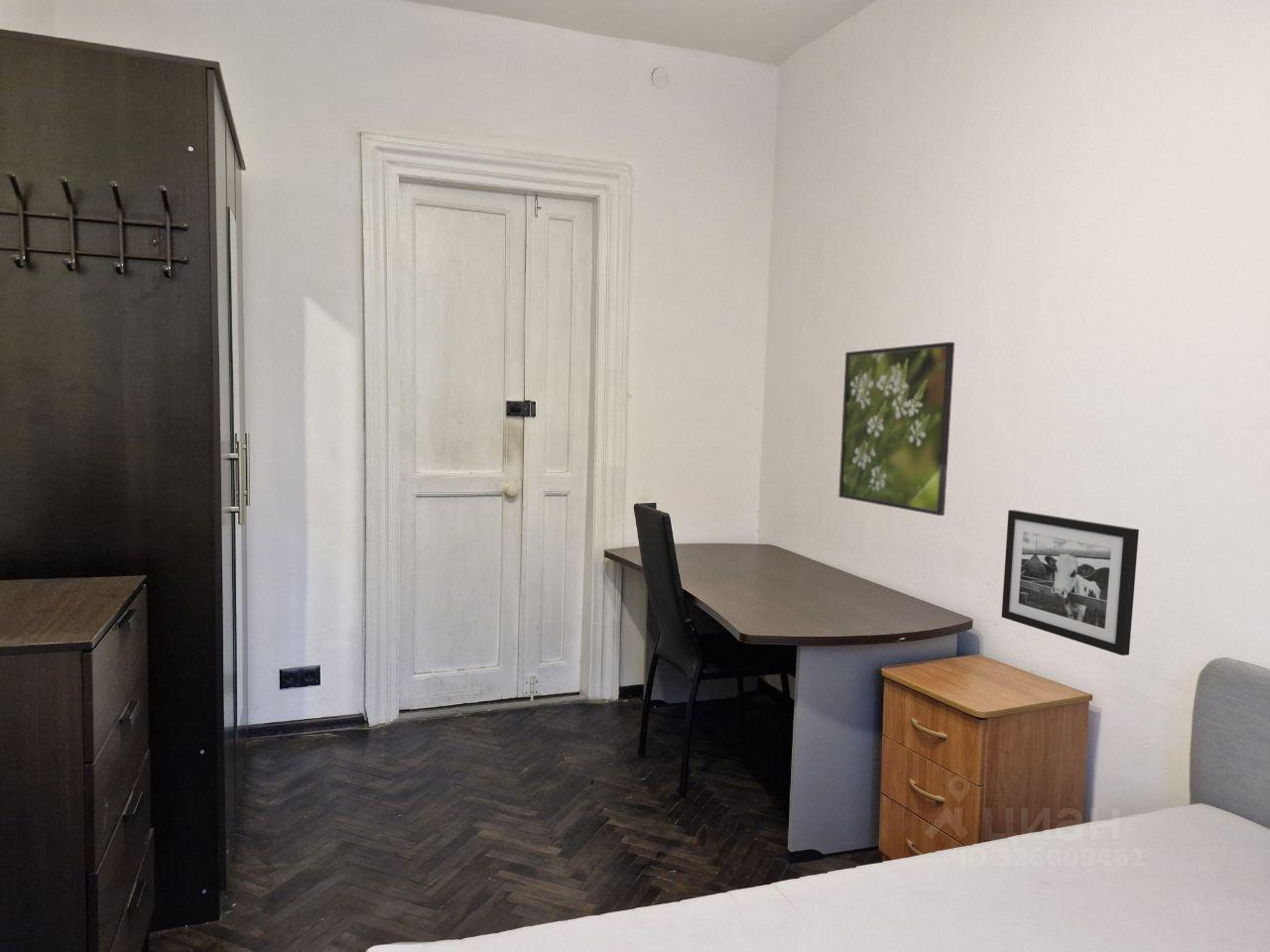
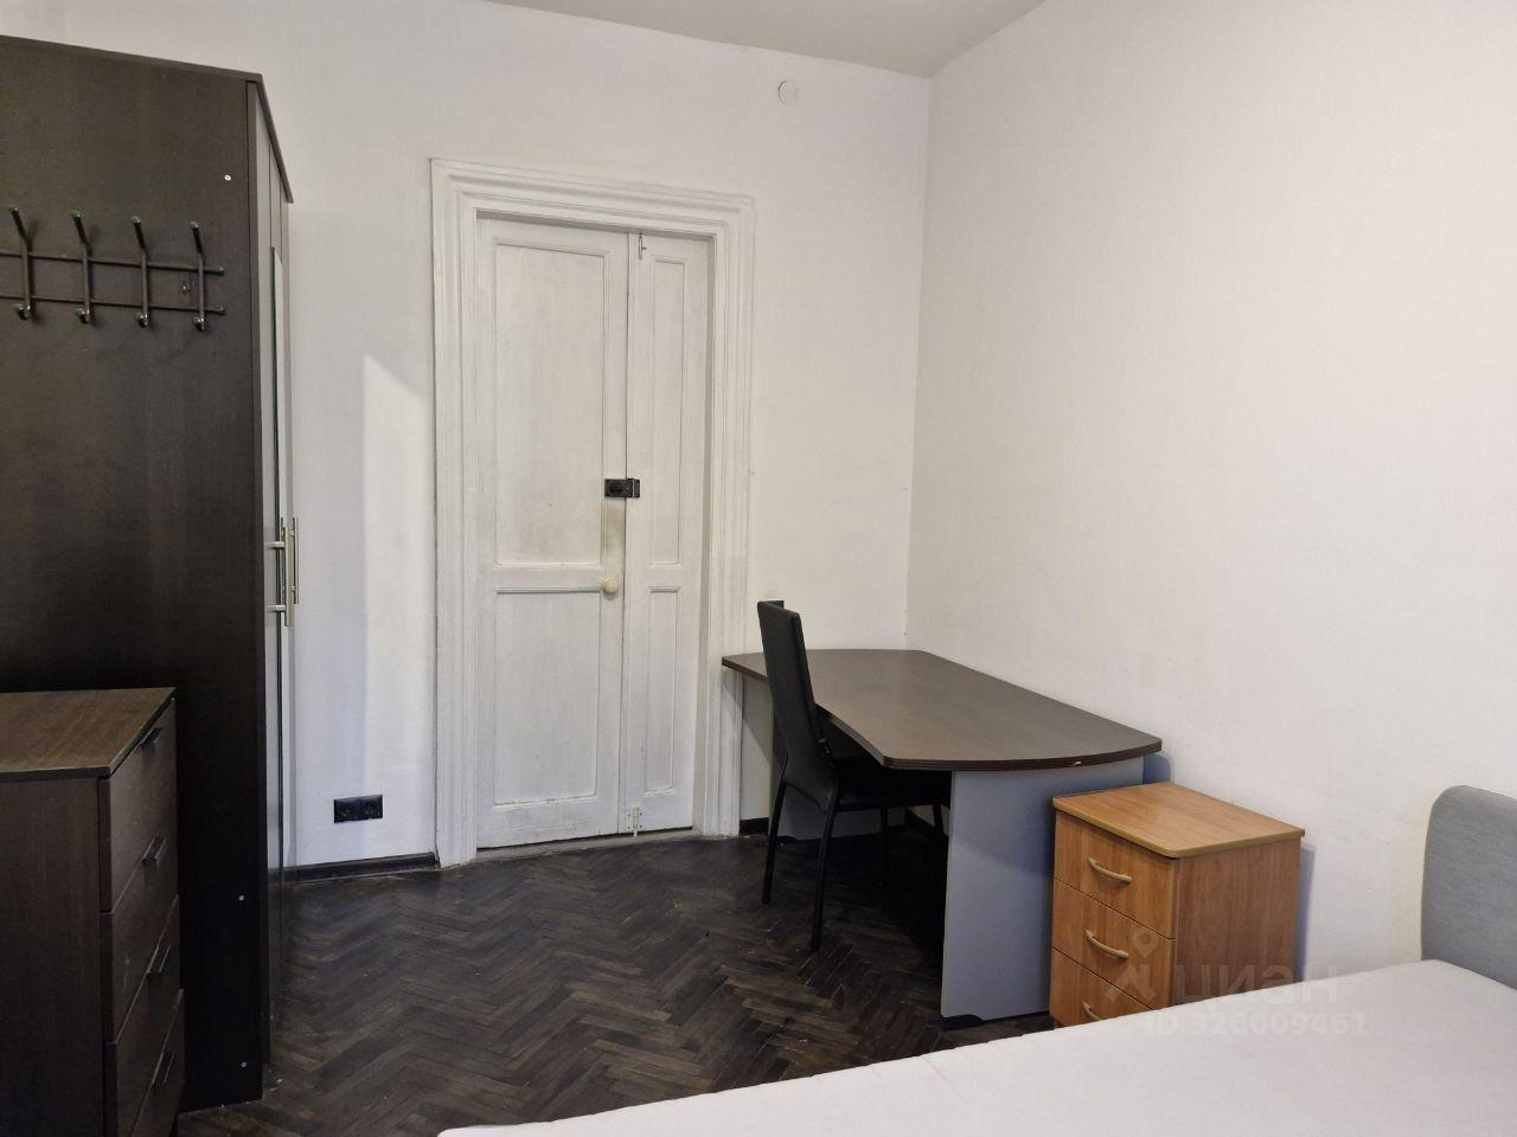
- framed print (891, 426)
- picture frame (1064, 576)
